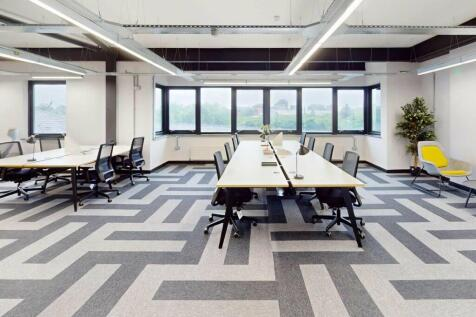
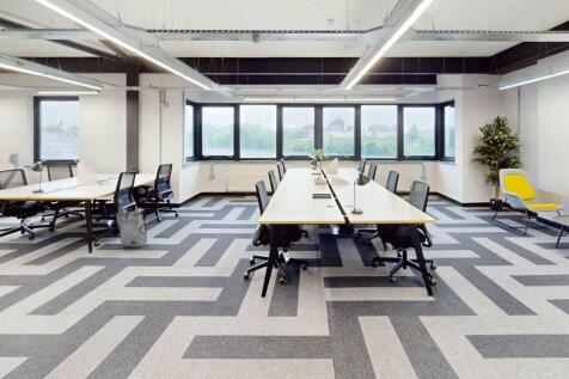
+ backpack (133, 227)
